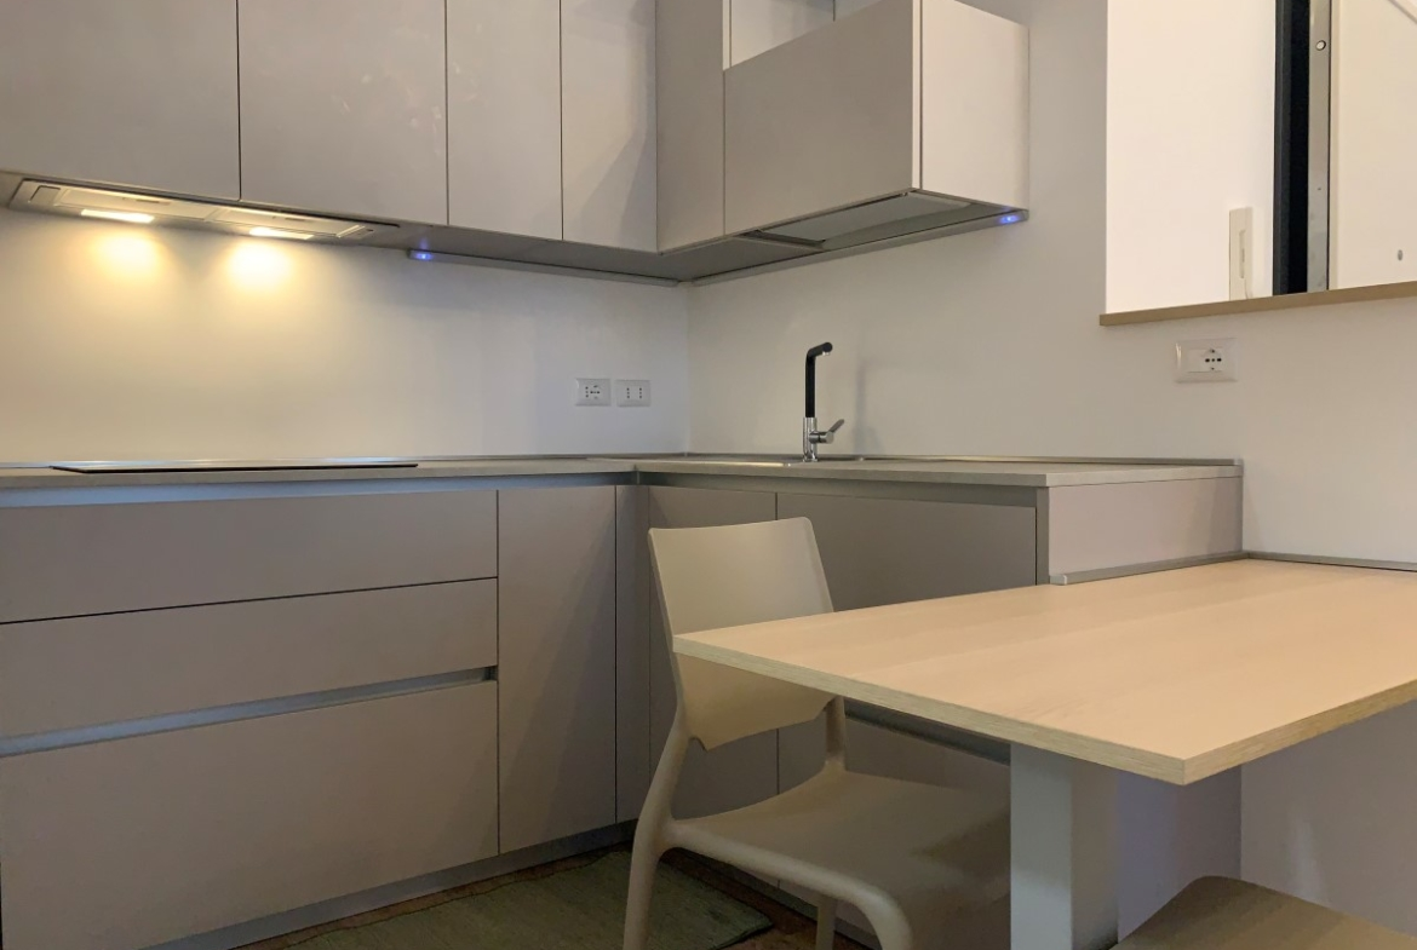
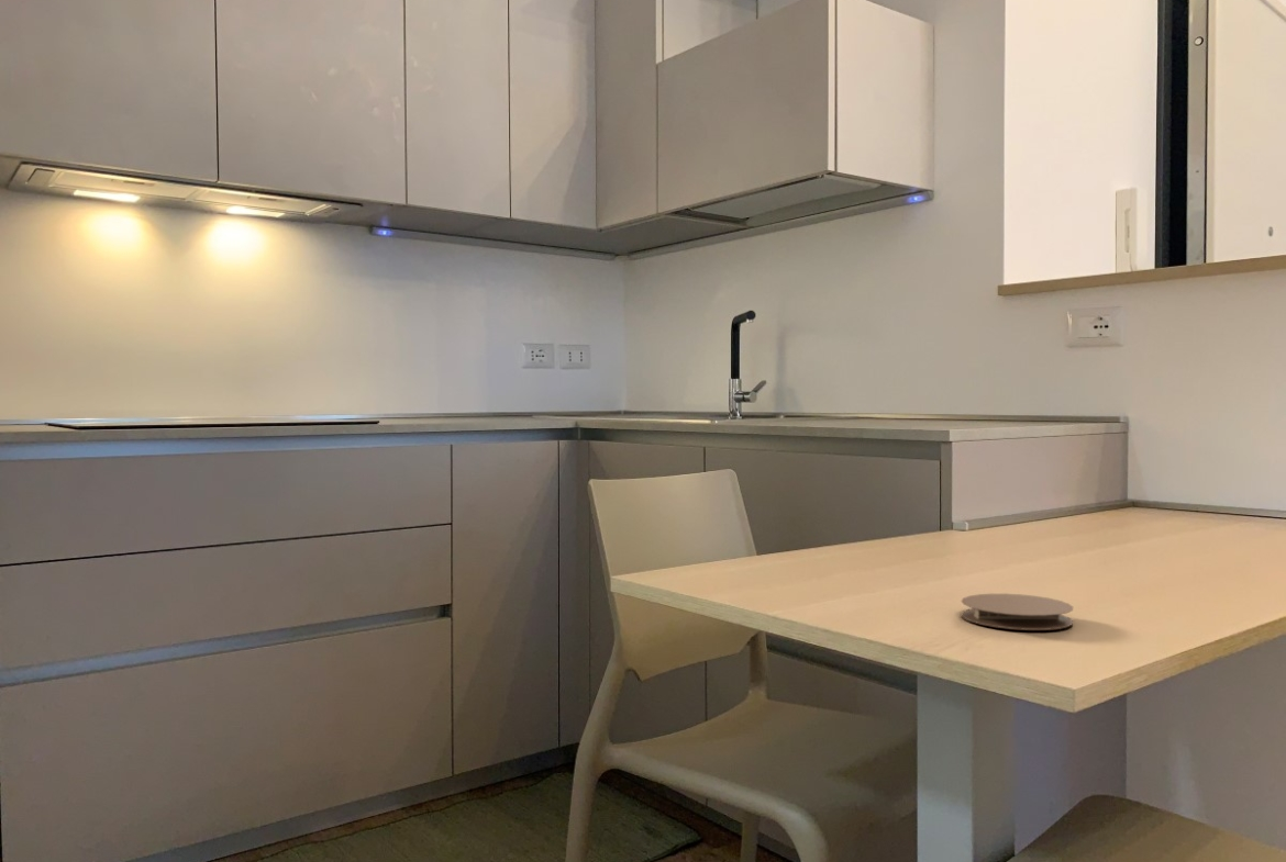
+ coaster (1016, 611)
